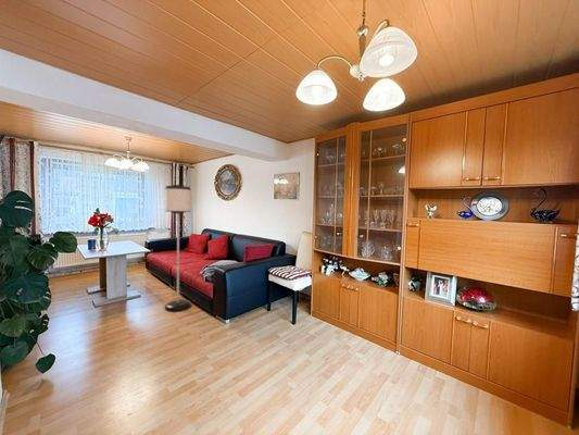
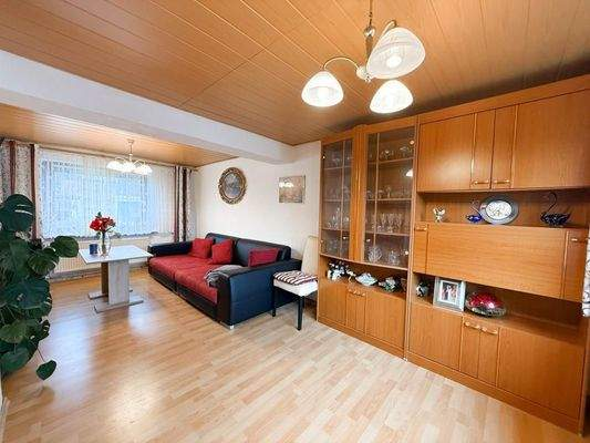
- floor lamp (178, 246)
